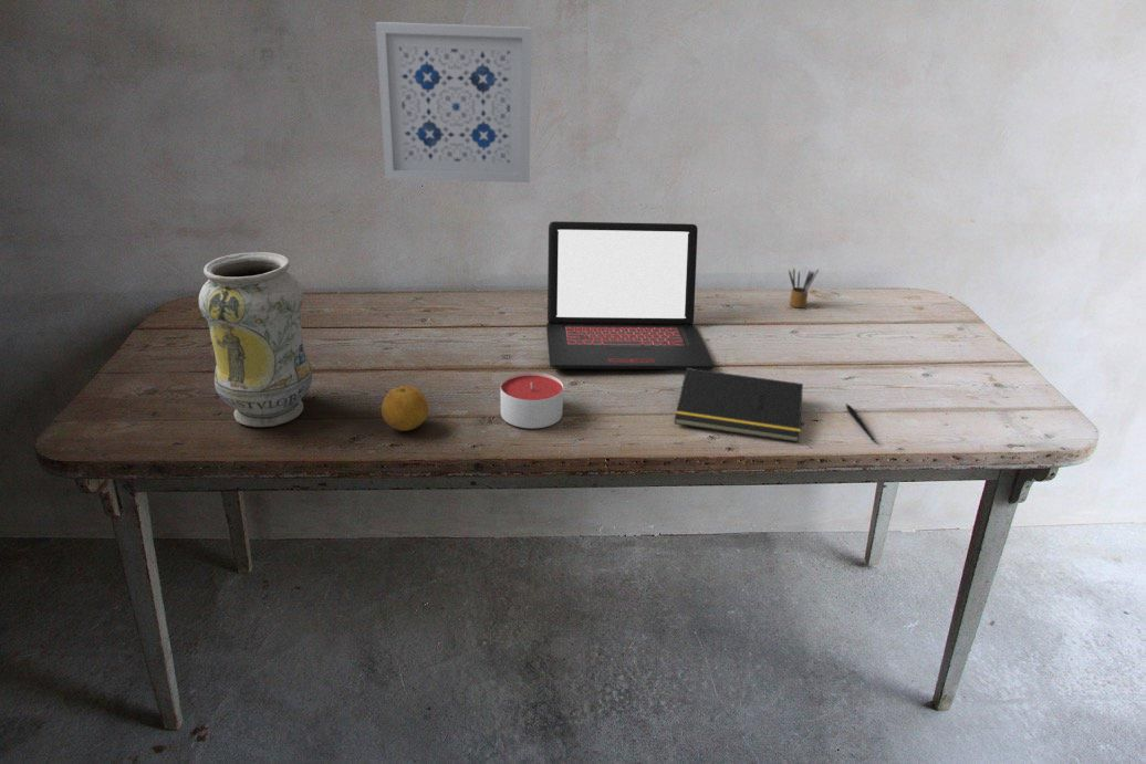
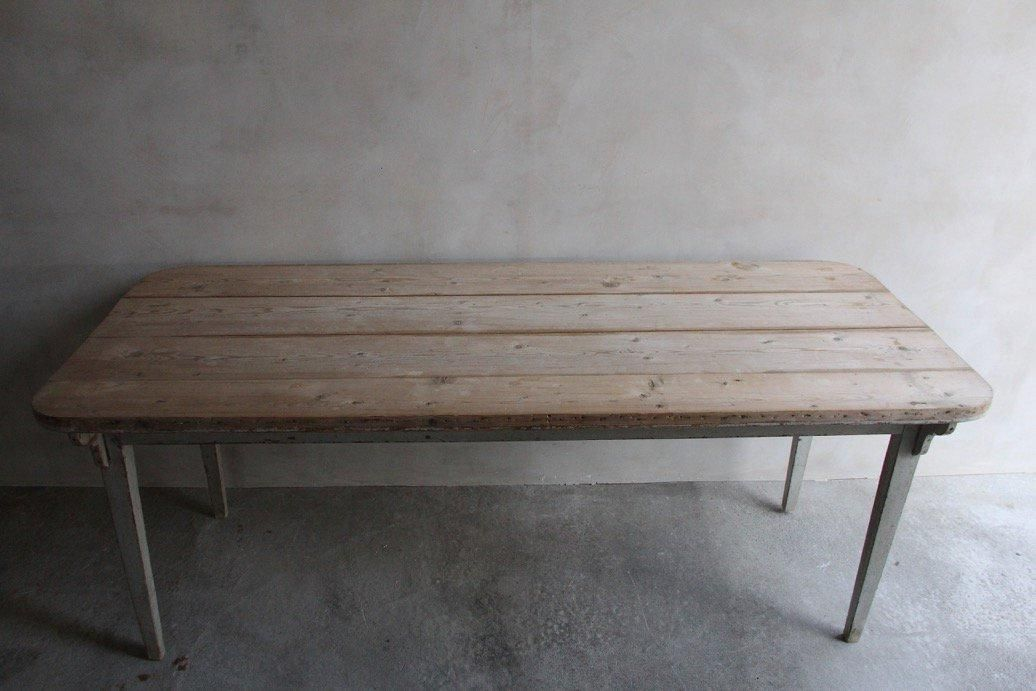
- pen (859, 421)
- wall art (456, 105)
- pencil box (799, 285)
- laptop (627, 293)
- notepad (739, 402)
- fruit (405, 408)
- candle (531, 398)
- vase (258, 341)
